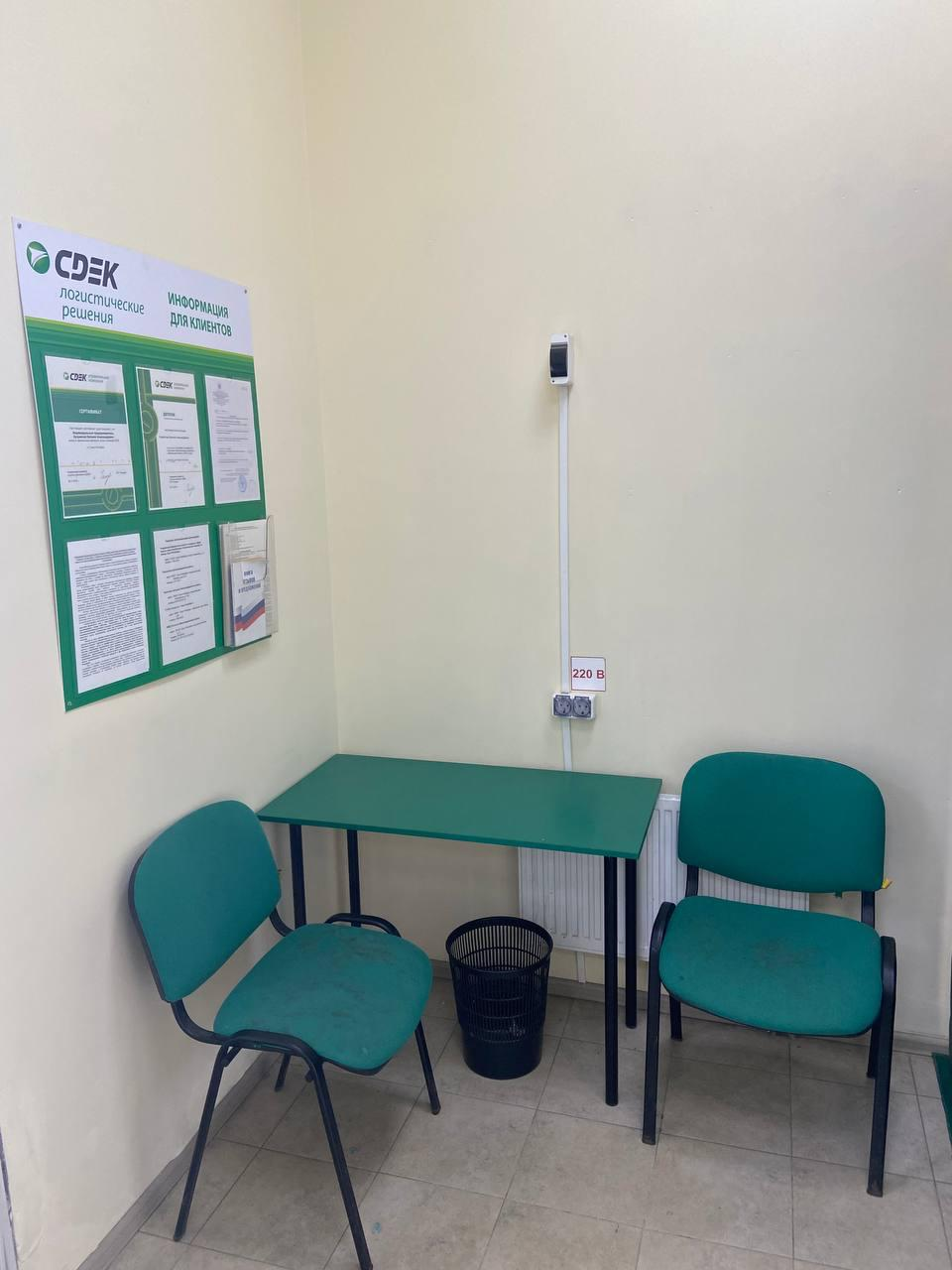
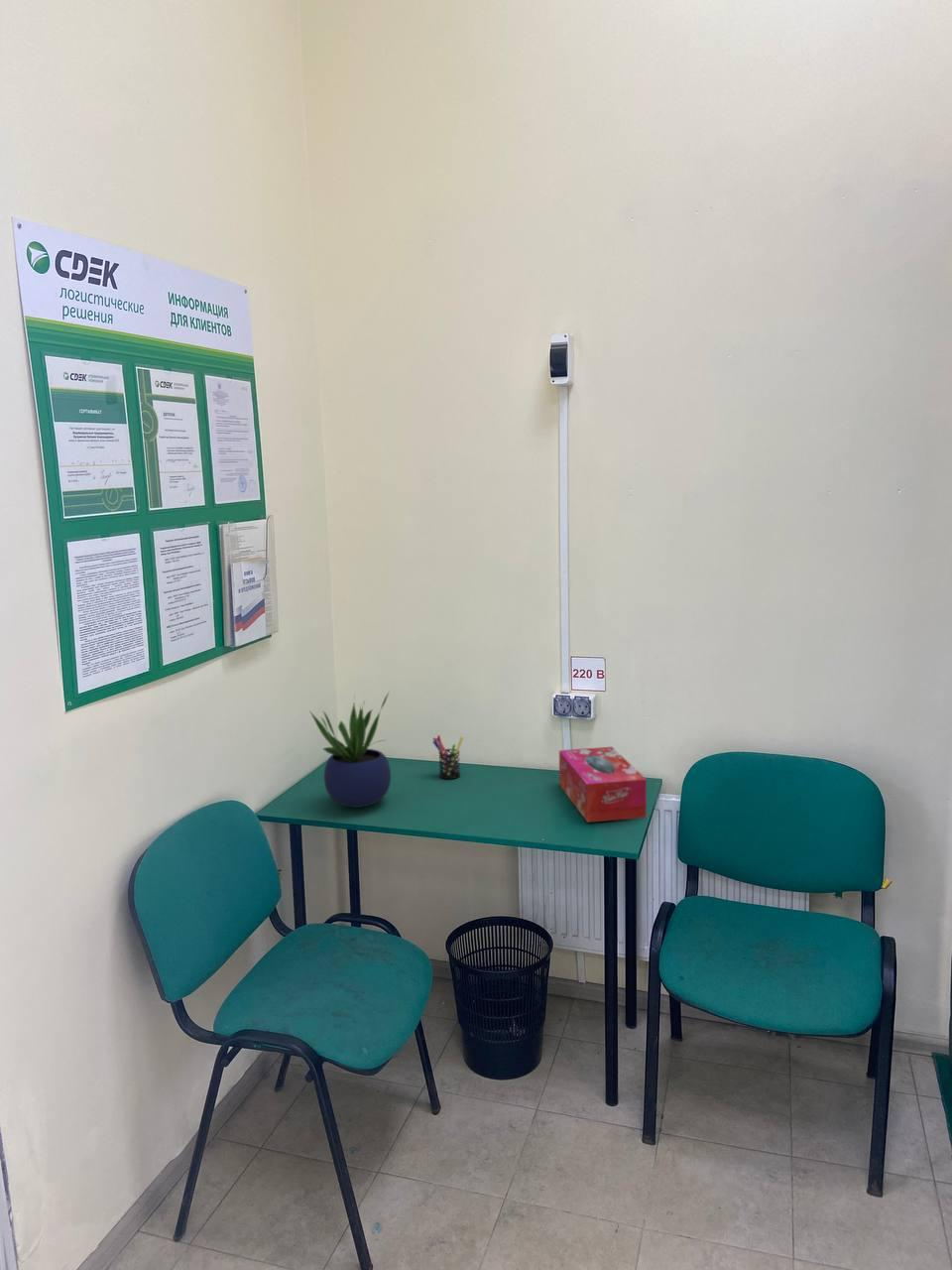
+ pen holder (448, 755)
+ potted plant (349, 751)
+ tissue box (600, 782)
